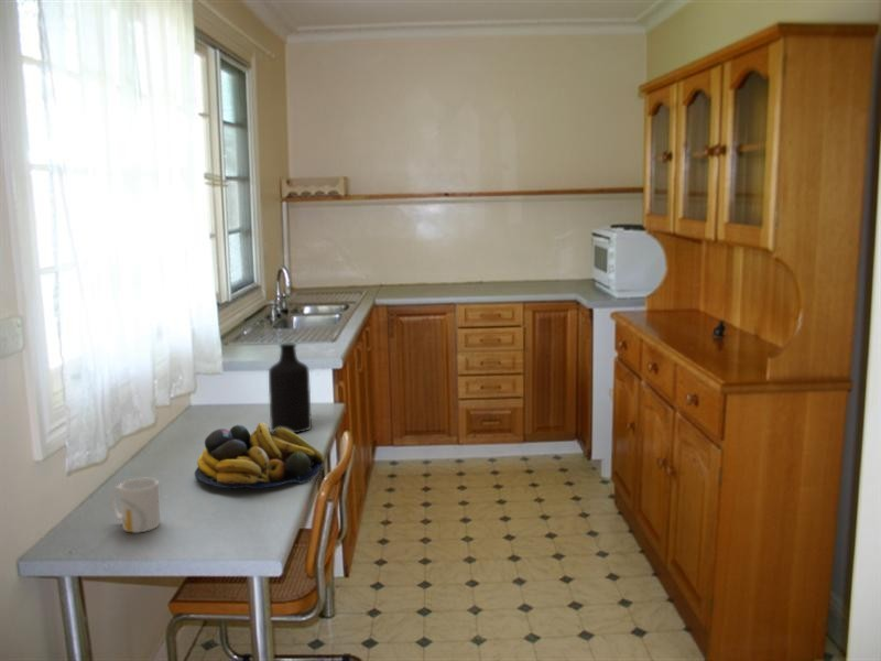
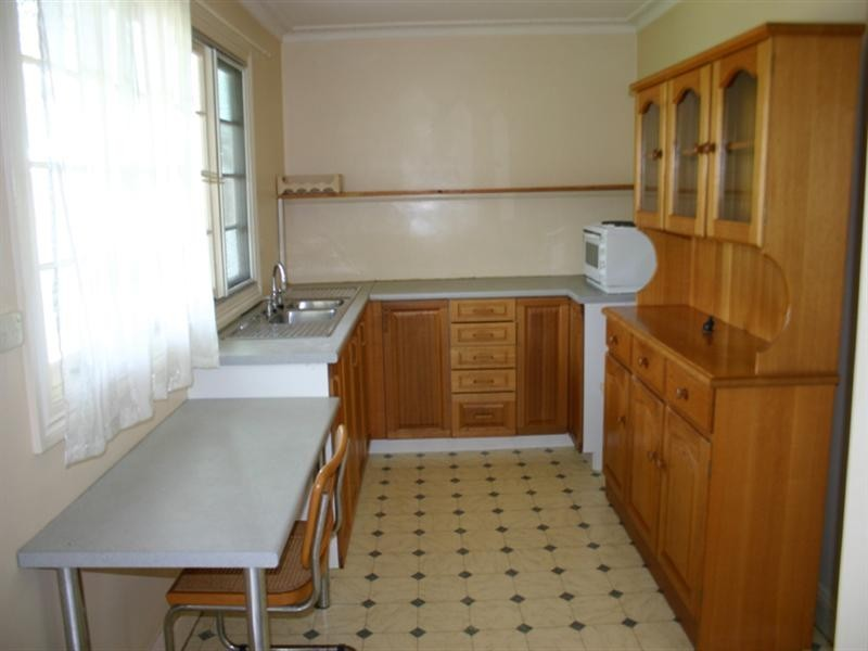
- mug (133, 505)
- bottle (289, 387)
- fruit bowl (258, 448)
